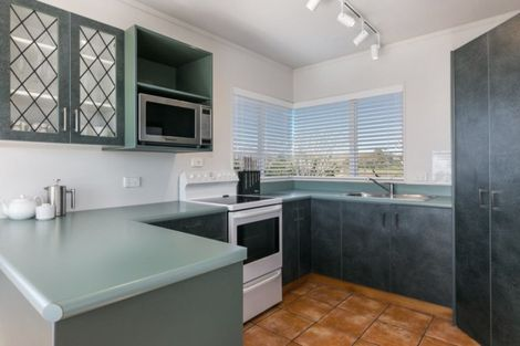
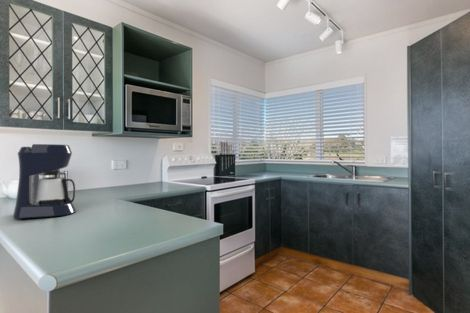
+ coffee maker (45, 179)
